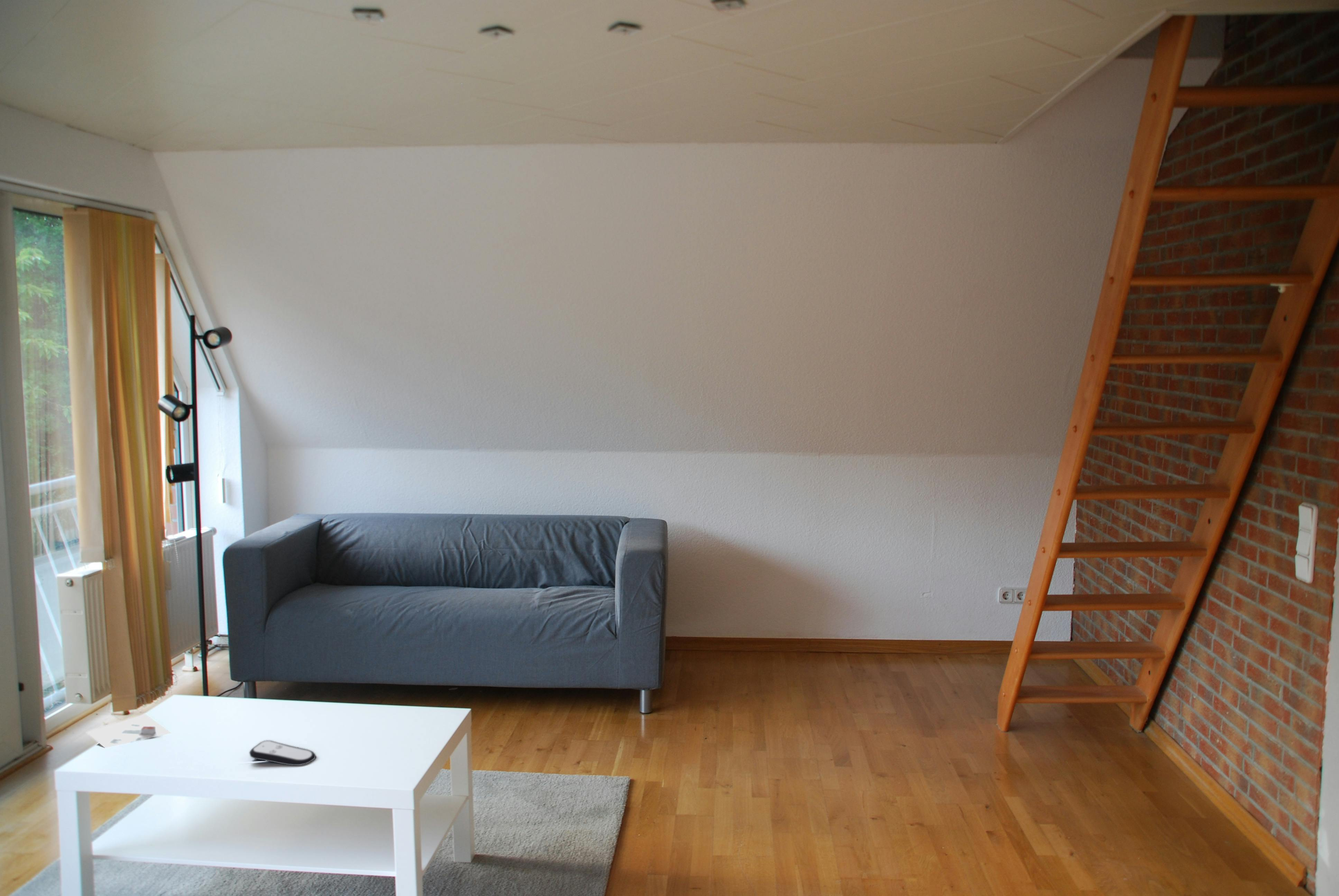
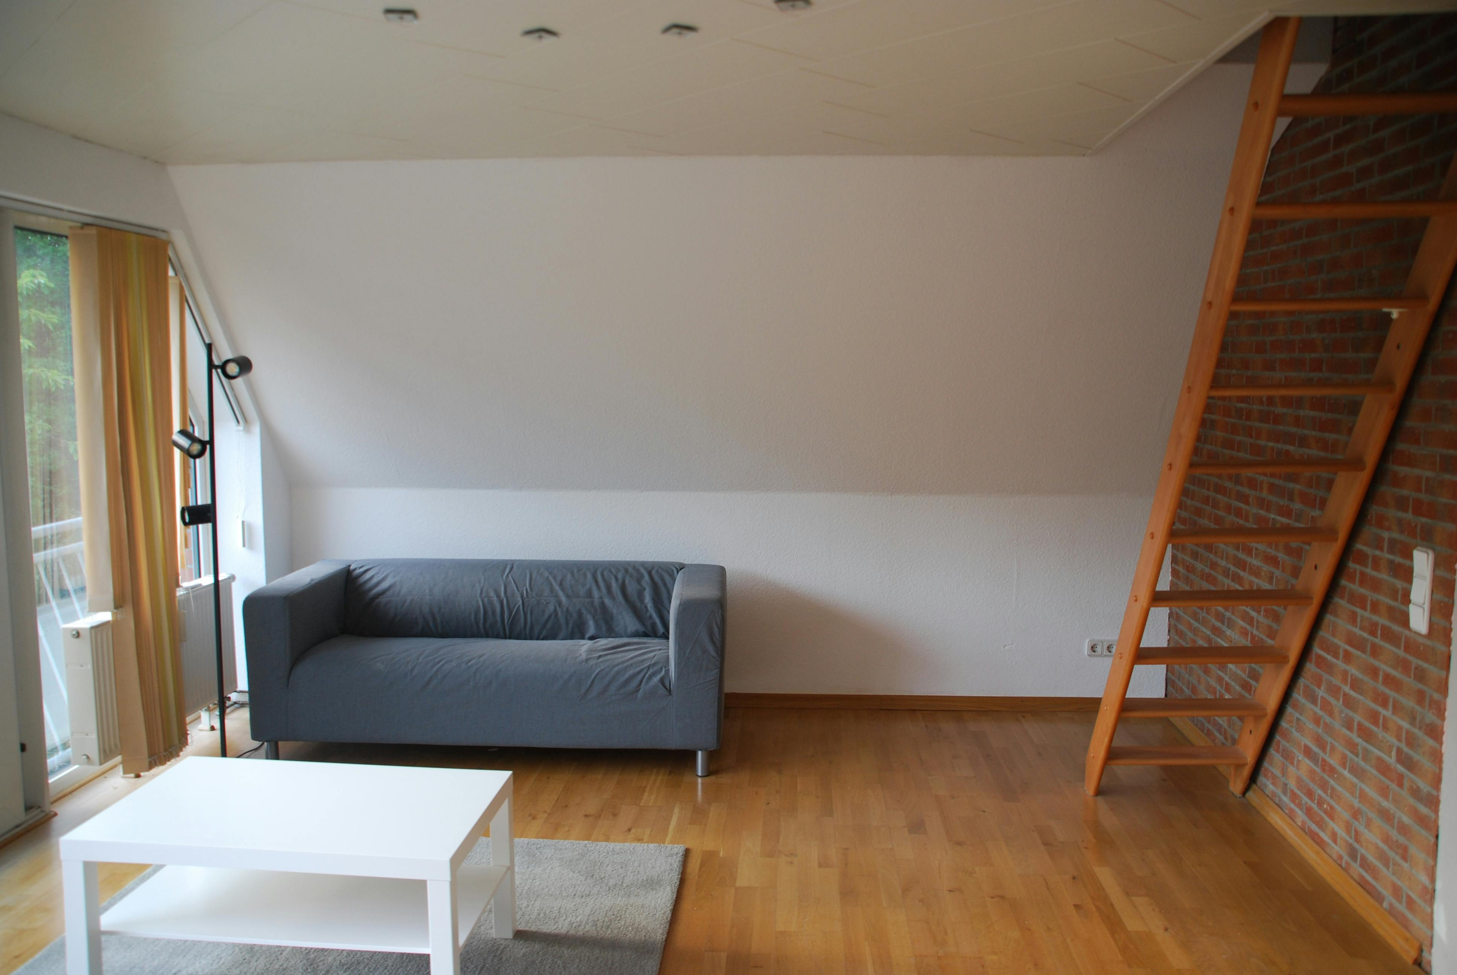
- architectural model (136, 735)
- remote control (283, 754)
